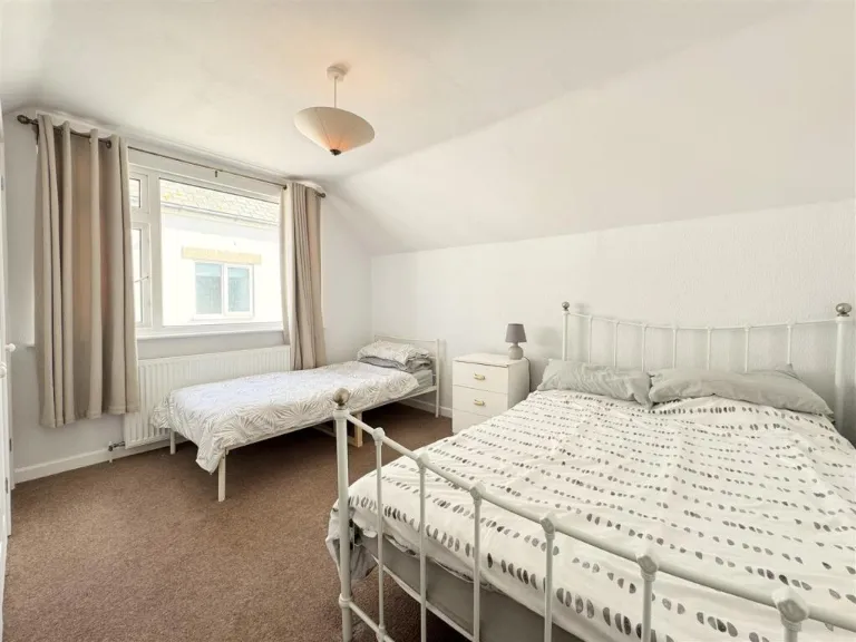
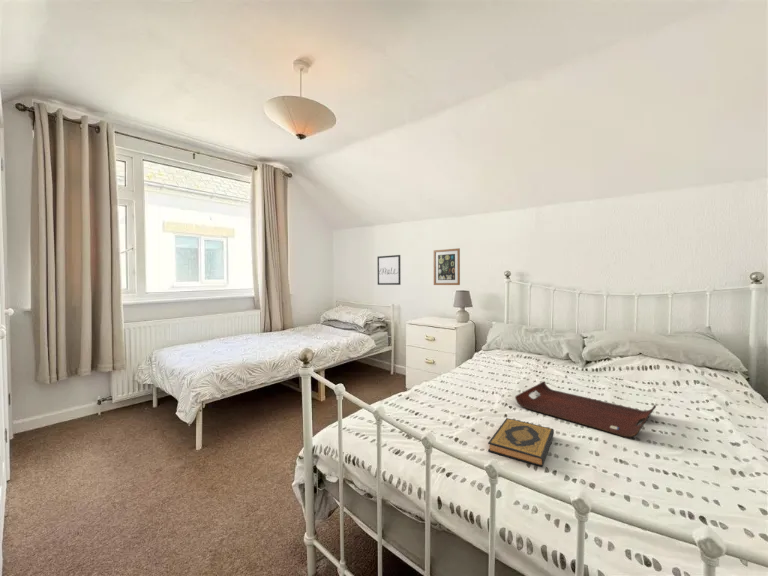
+ serving tray (582, 405)
+ wall art (388, 270)
+ wall art (446, 267)
+ hardback book (522, 439)
